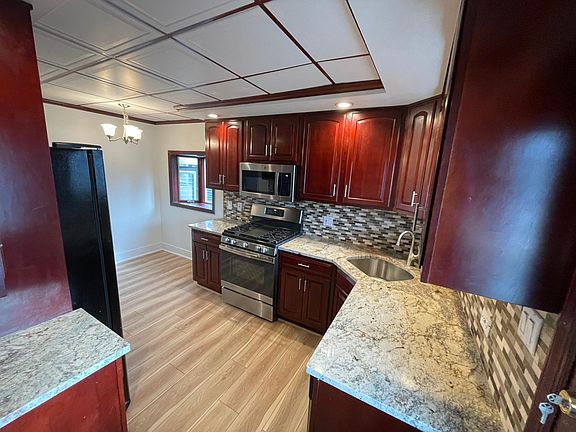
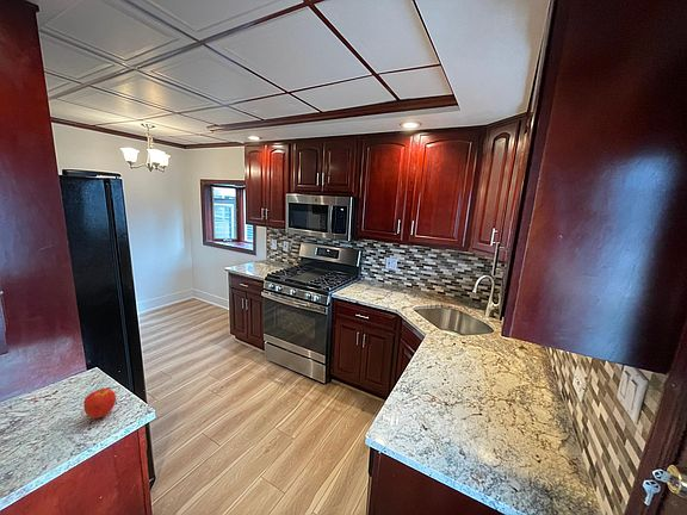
+ apple (100, 402)
